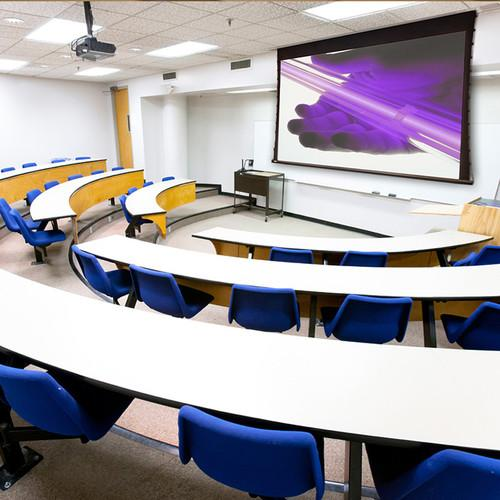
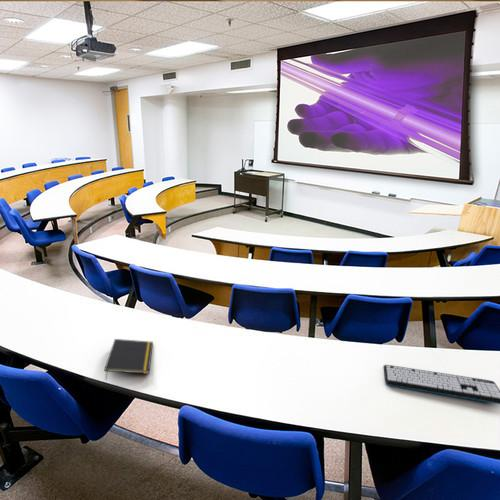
+ notepad (130, 355)
+ keyboard (439, 382)
